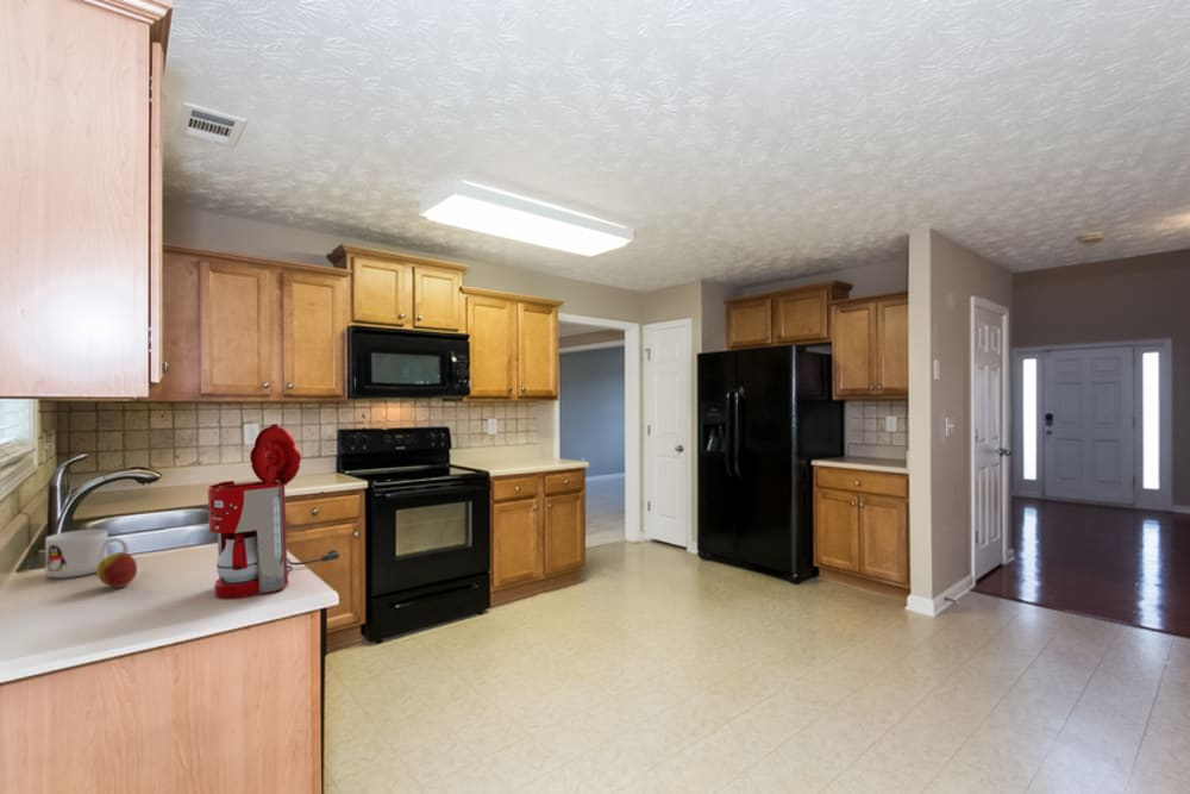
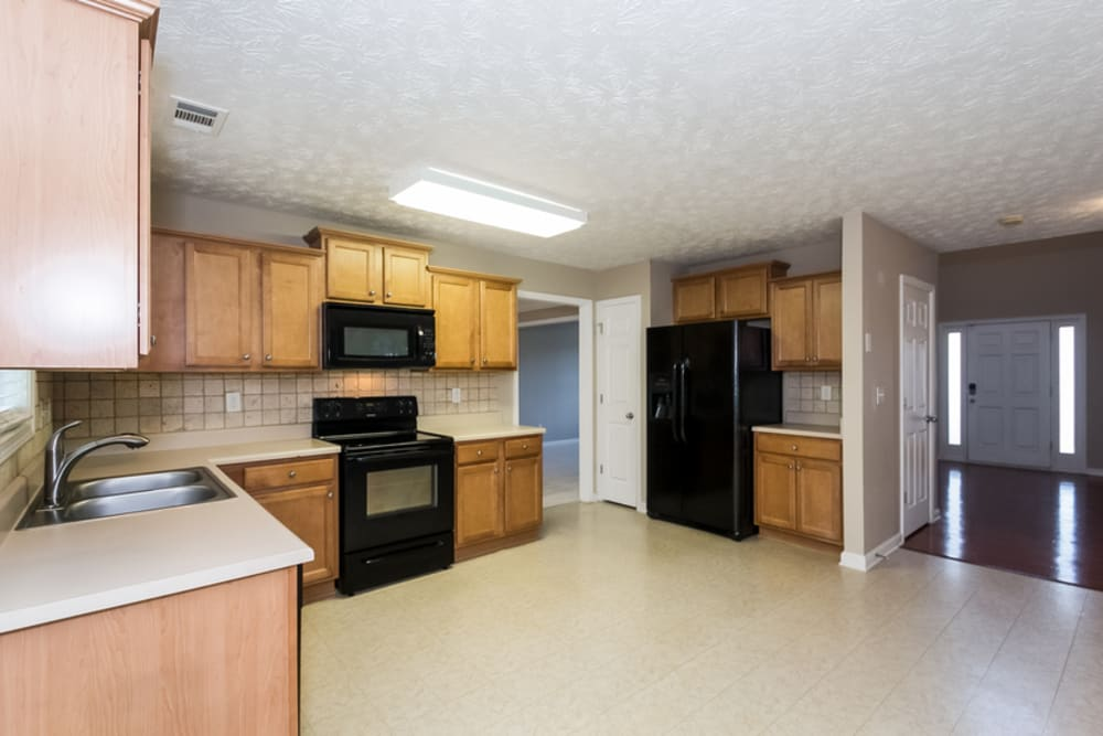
- apple (117, 569)
- mug (88, 552)
- coffee maker (271, 499)
